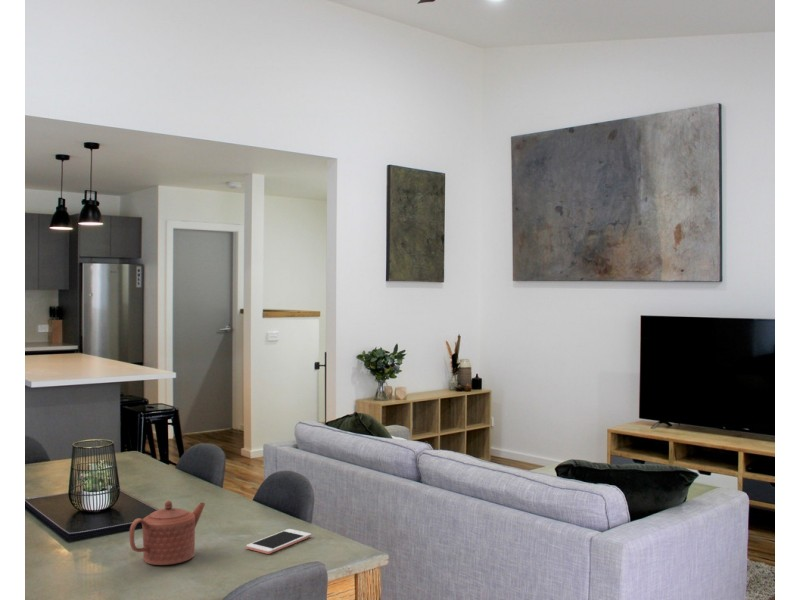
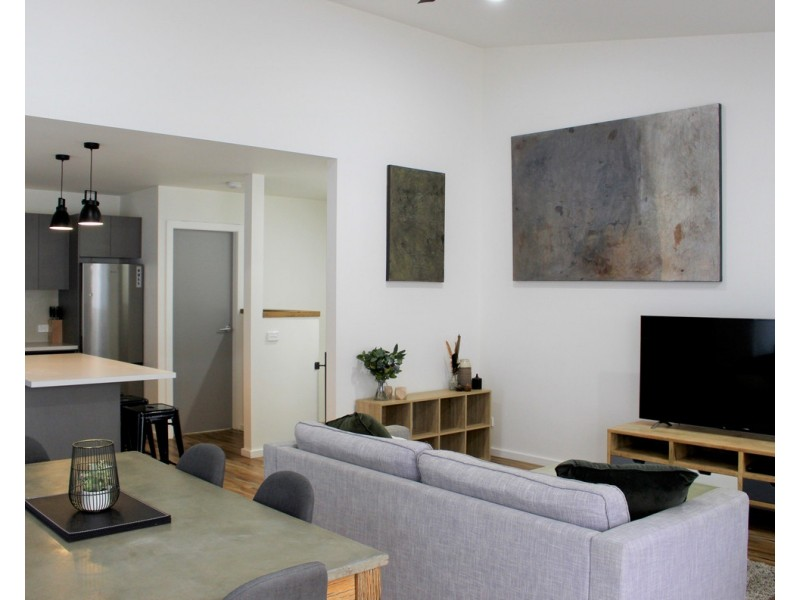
- cell phone (279, 540)
- teapot (169, 528)
